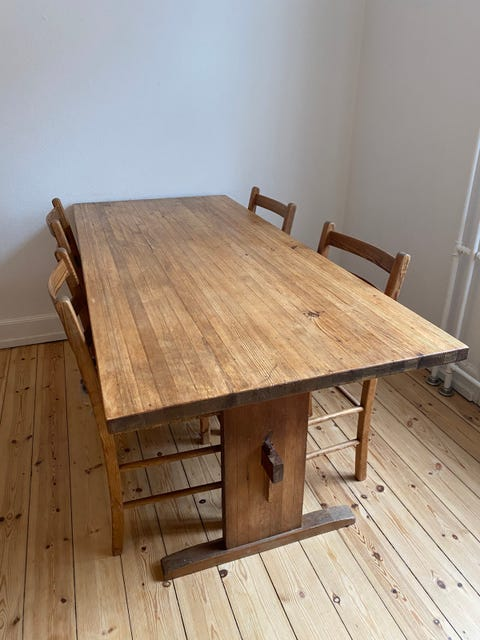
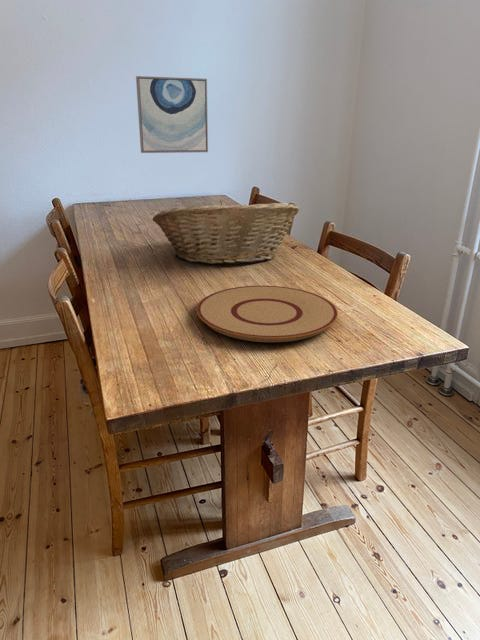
+ fruit basket (226, 226)
+ wall art (173, 116)
+ plate (266, 311)
